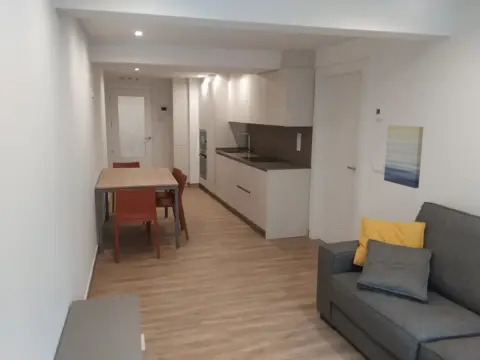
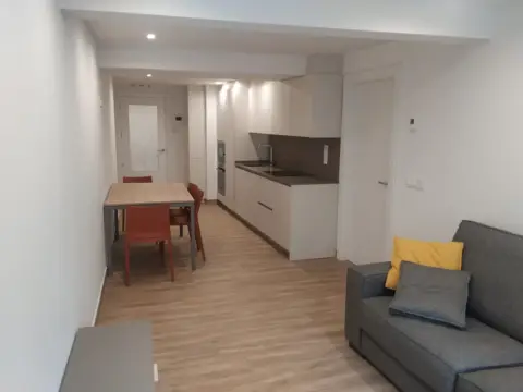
- wall art (402, 155)
